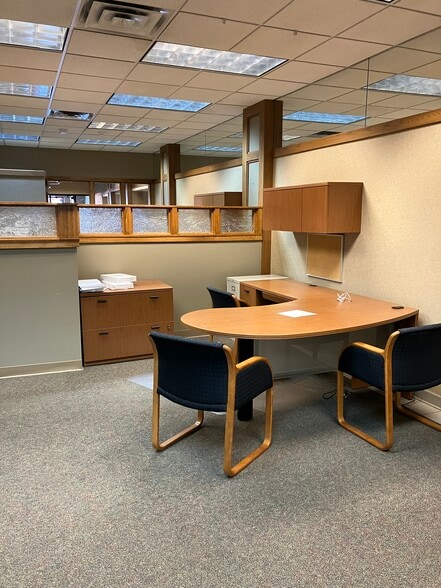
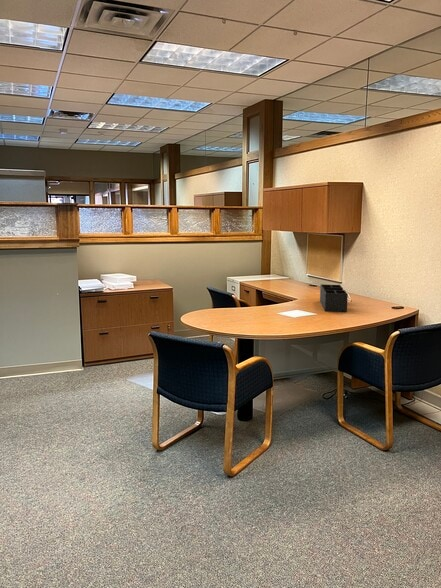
+ desk organizer (332, 297)
